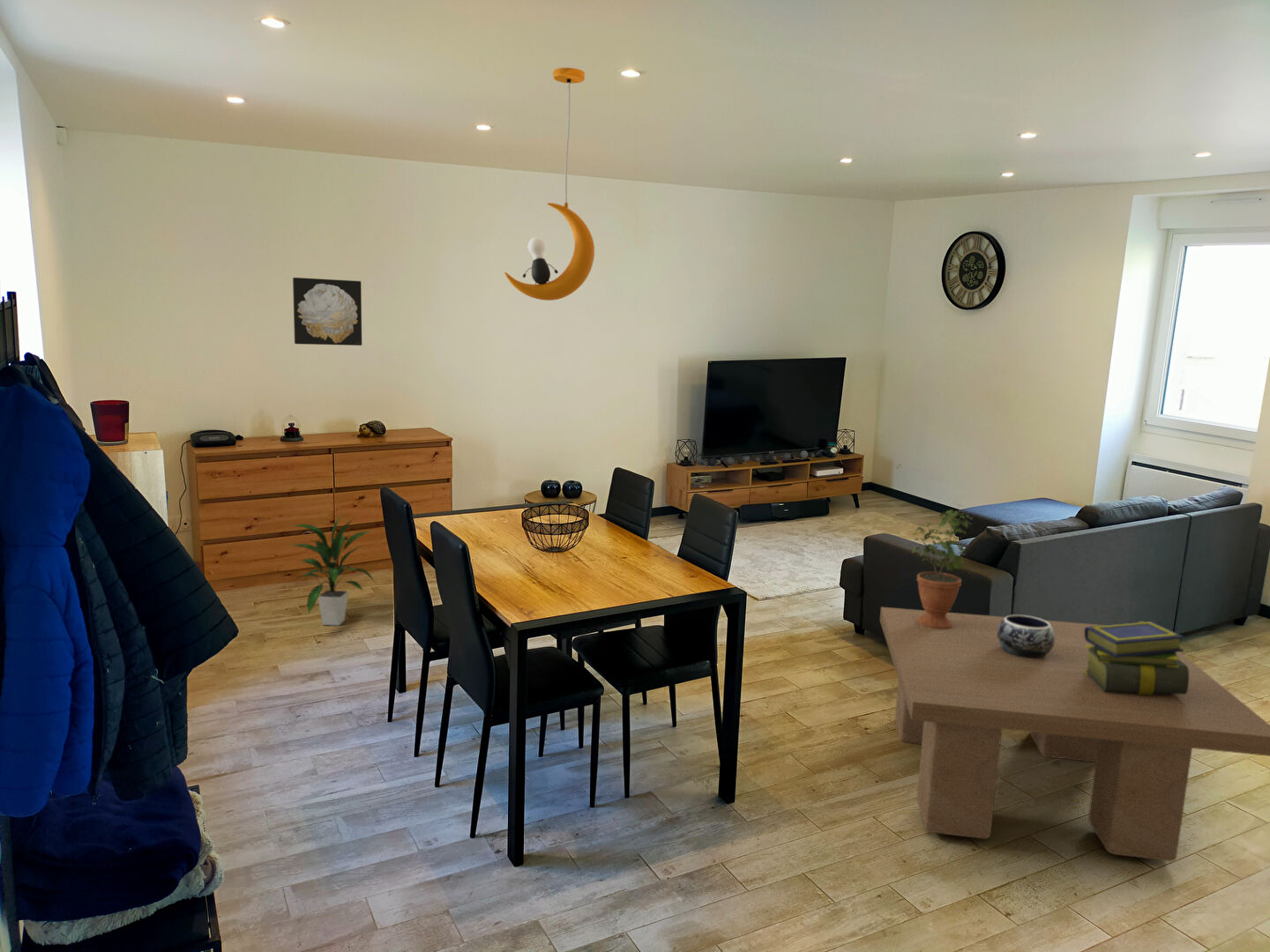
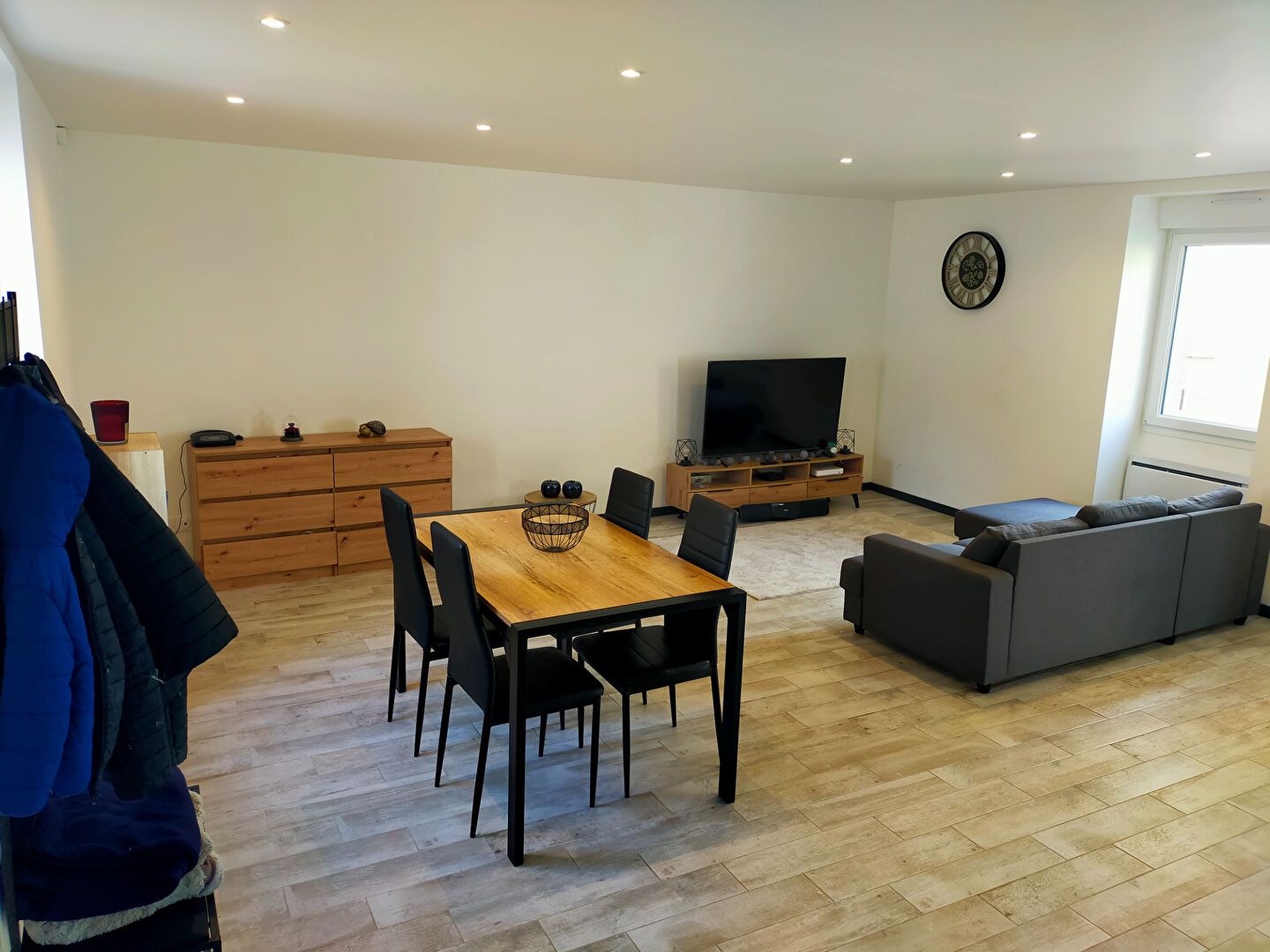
- stack of books (1133, 656)
- wall art (327, 312)
- coffee table (1040, 724)
- pendant lamp (565, 188)
- indoor plant (329, 569)
- decorative bowl (1026, 636)
- potted plant (940, 562)
